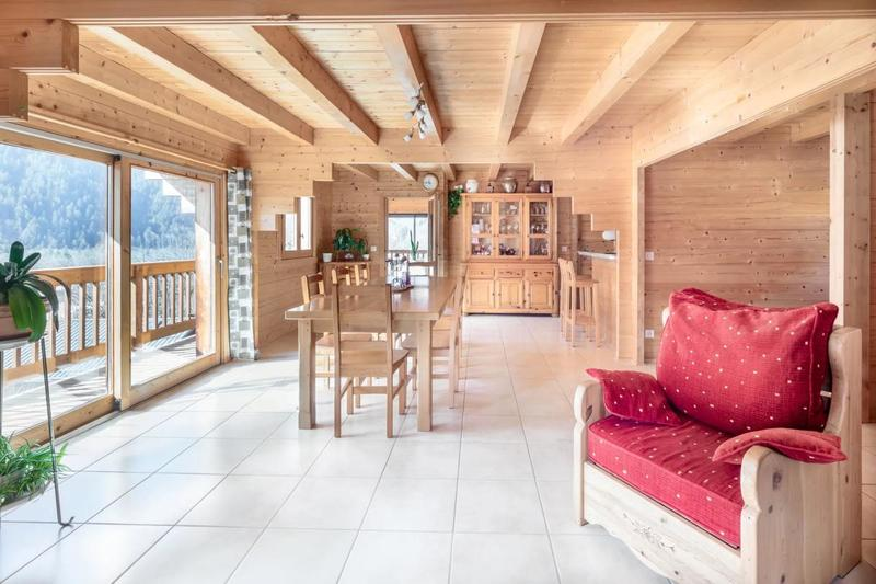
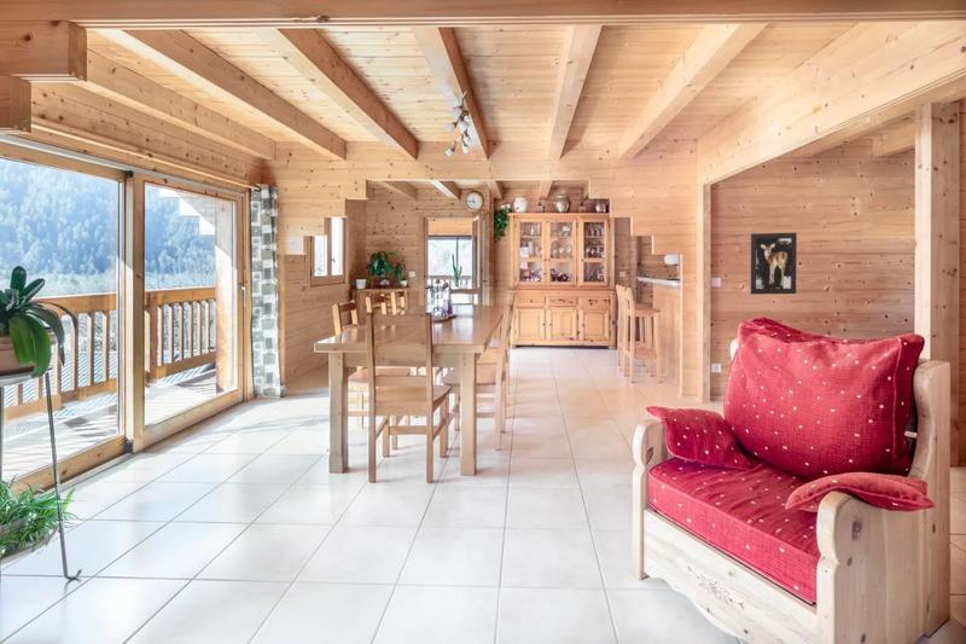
+ wall art (773, 263)
